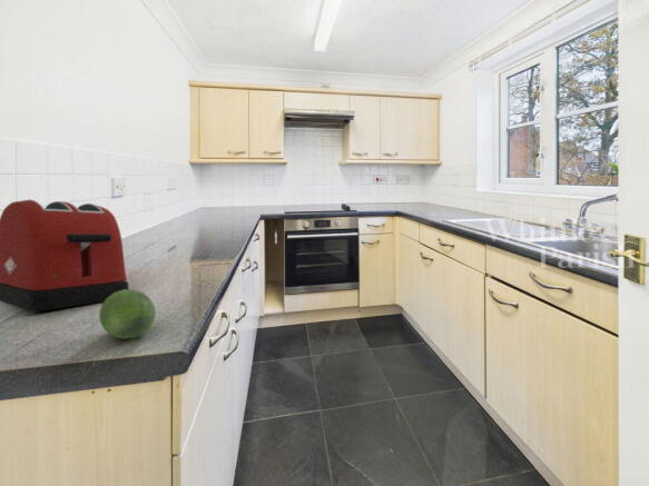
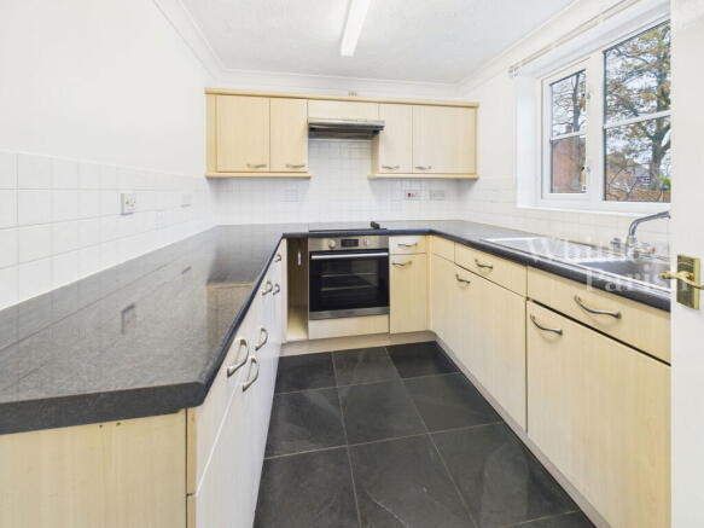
- toaster (61, 249)
- fruit (128, 313)
